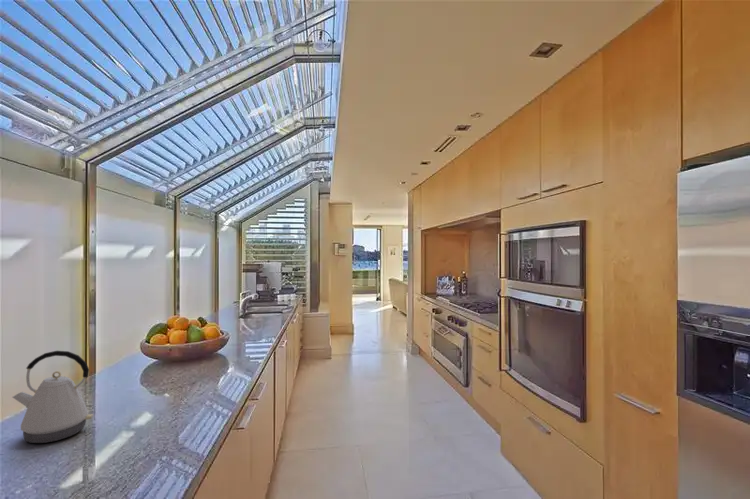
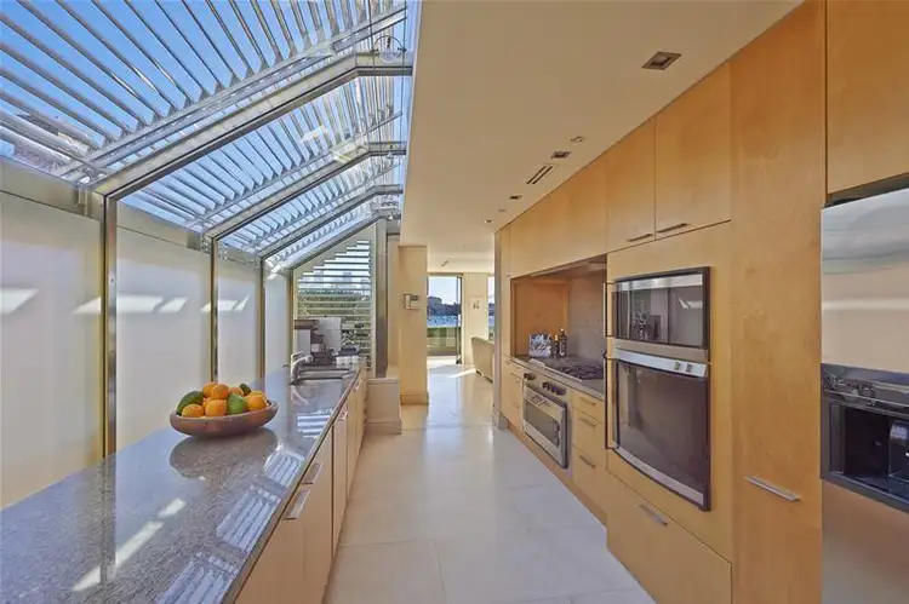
- kettle (53, 392)
